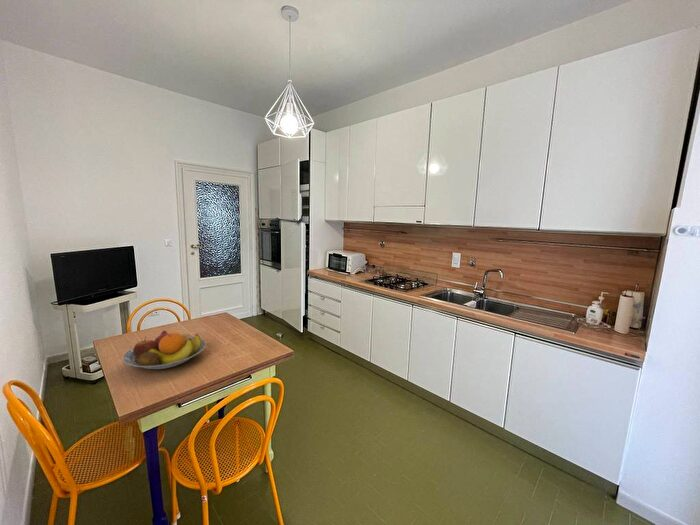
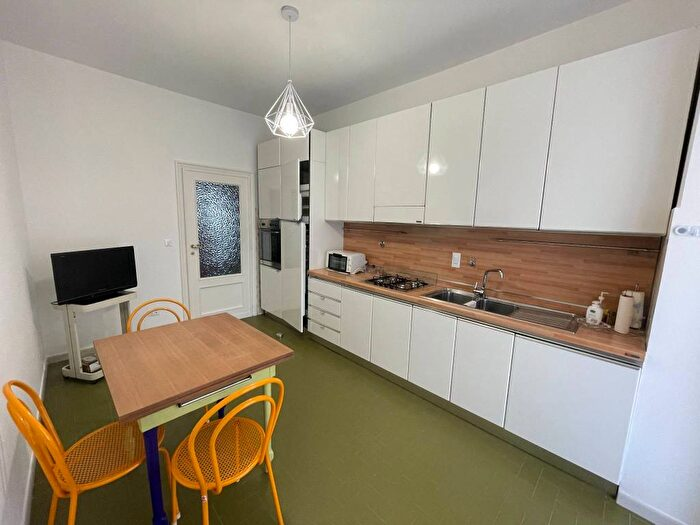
- fruit bowl (166, 346)
